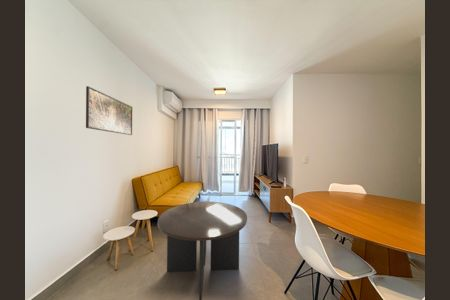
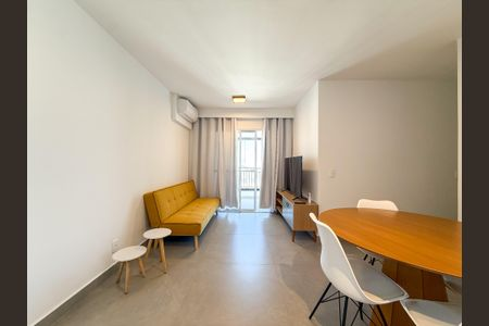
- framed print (113, 115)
- coffee table (203, 242)
